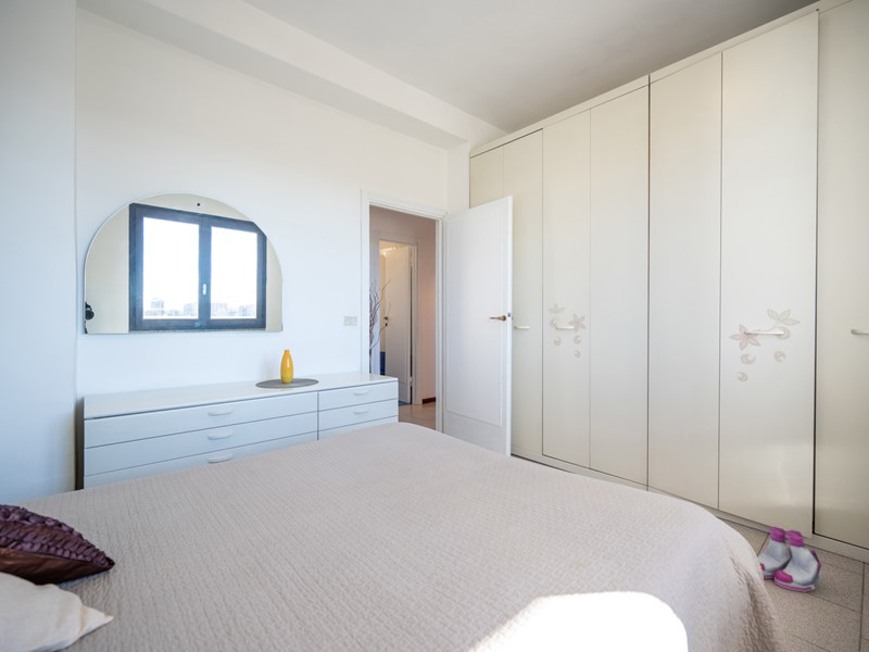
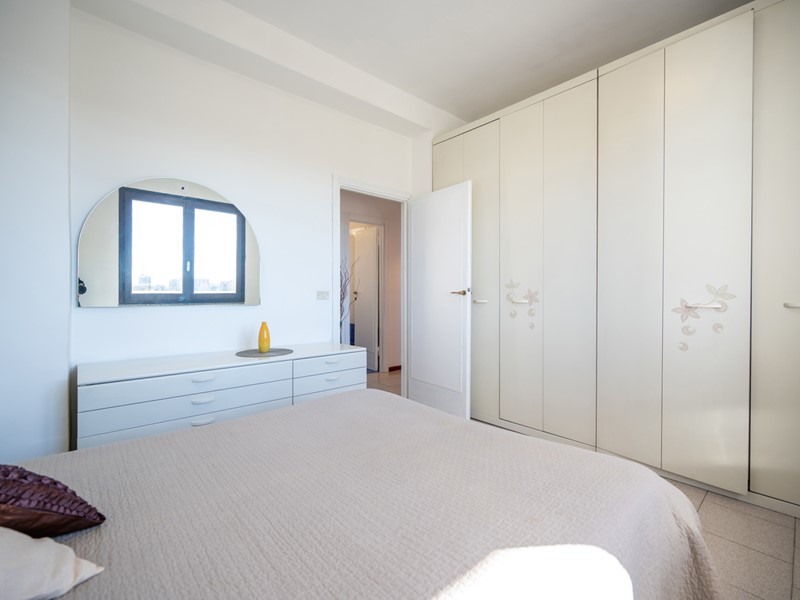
- boots (782, 553)
